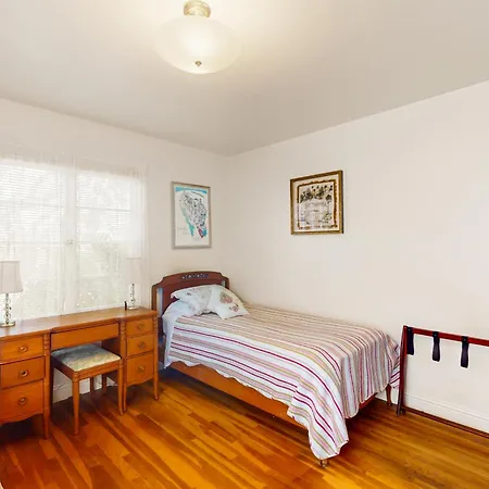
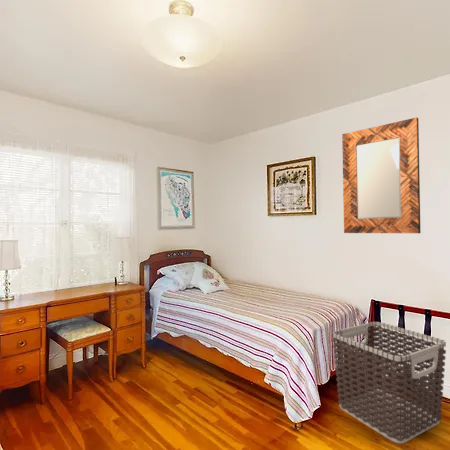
+ home mirror (378, 179)
+ clothes hamper (386, 374)
